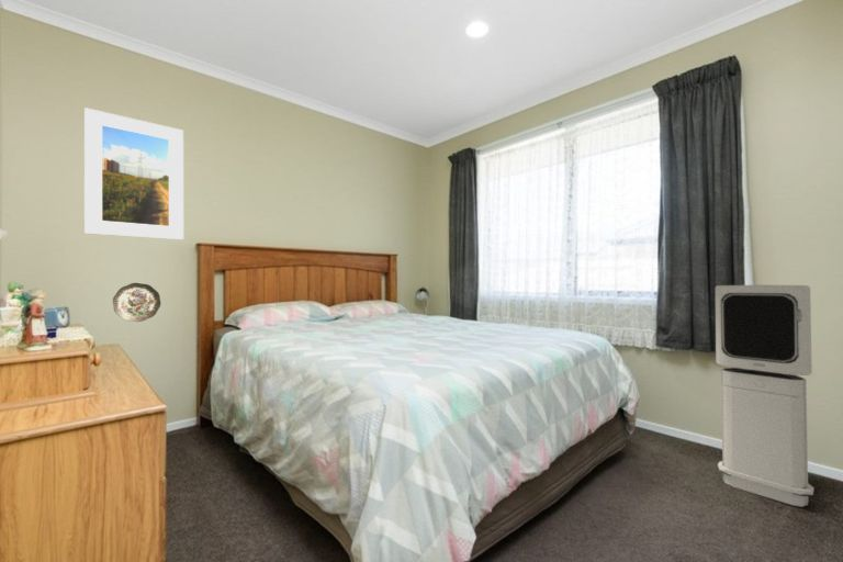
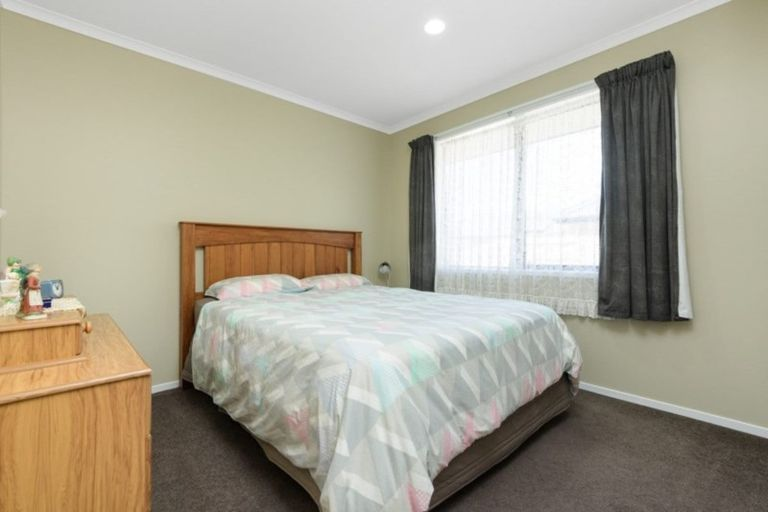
- decorative plate (137, 302)
- air purifier (764, 384)
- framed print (136, 178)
